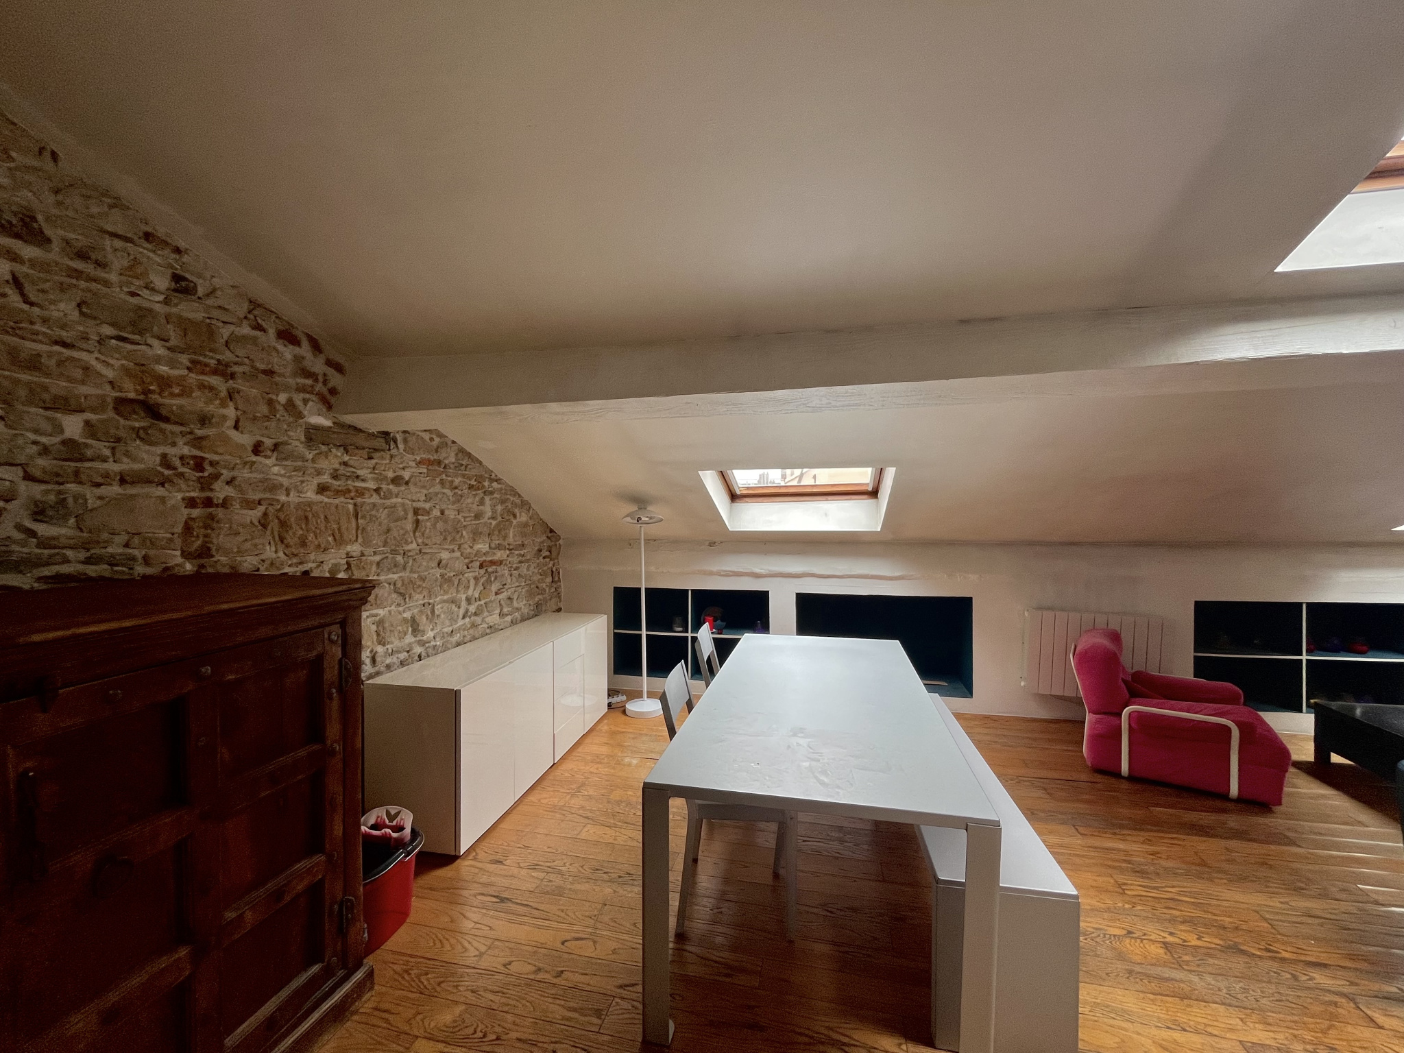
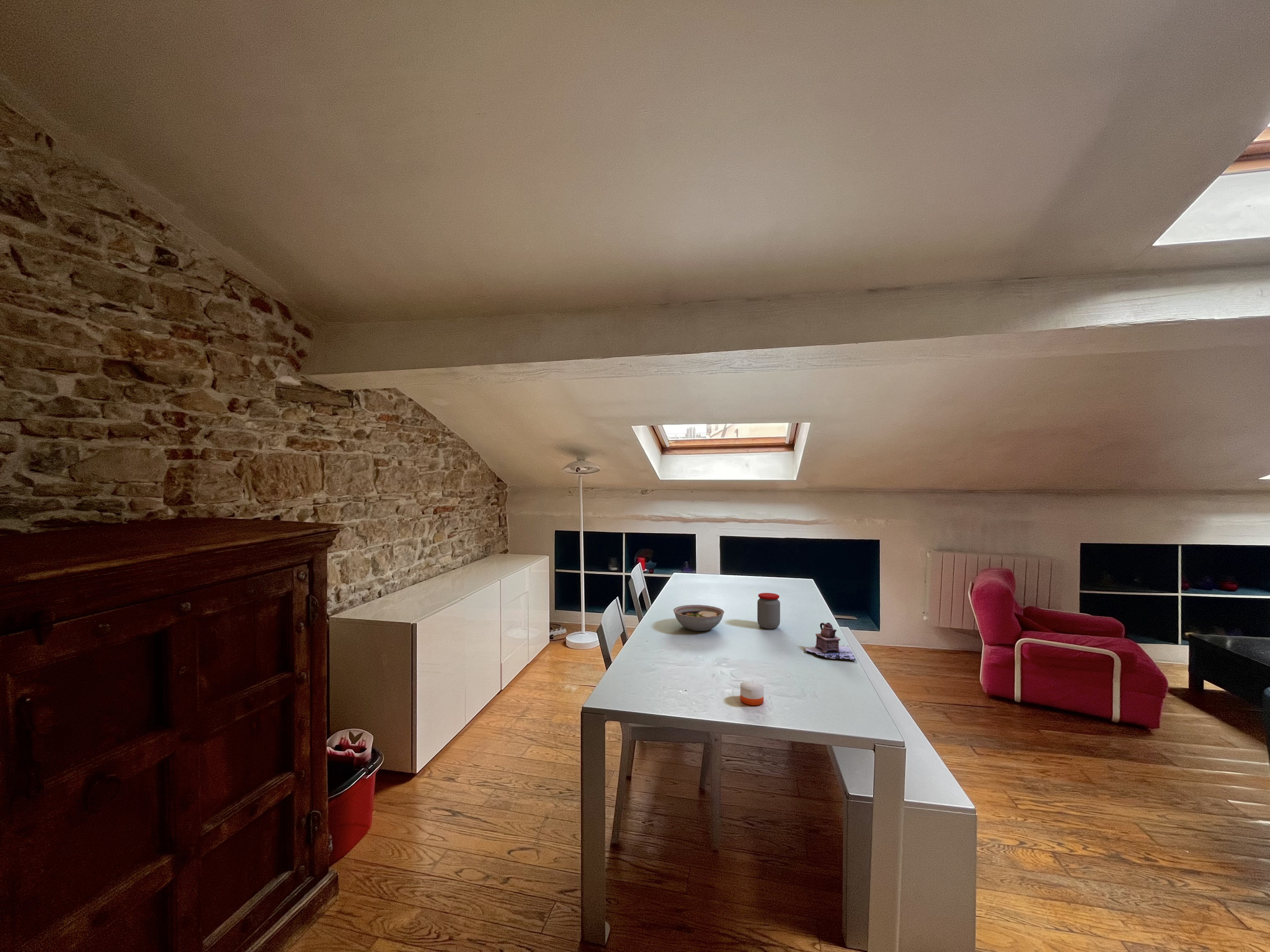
+ teapot (828, 637)
+ bowl (698, 619)
+ candle (752, 684)
+ jar (768, 610)
